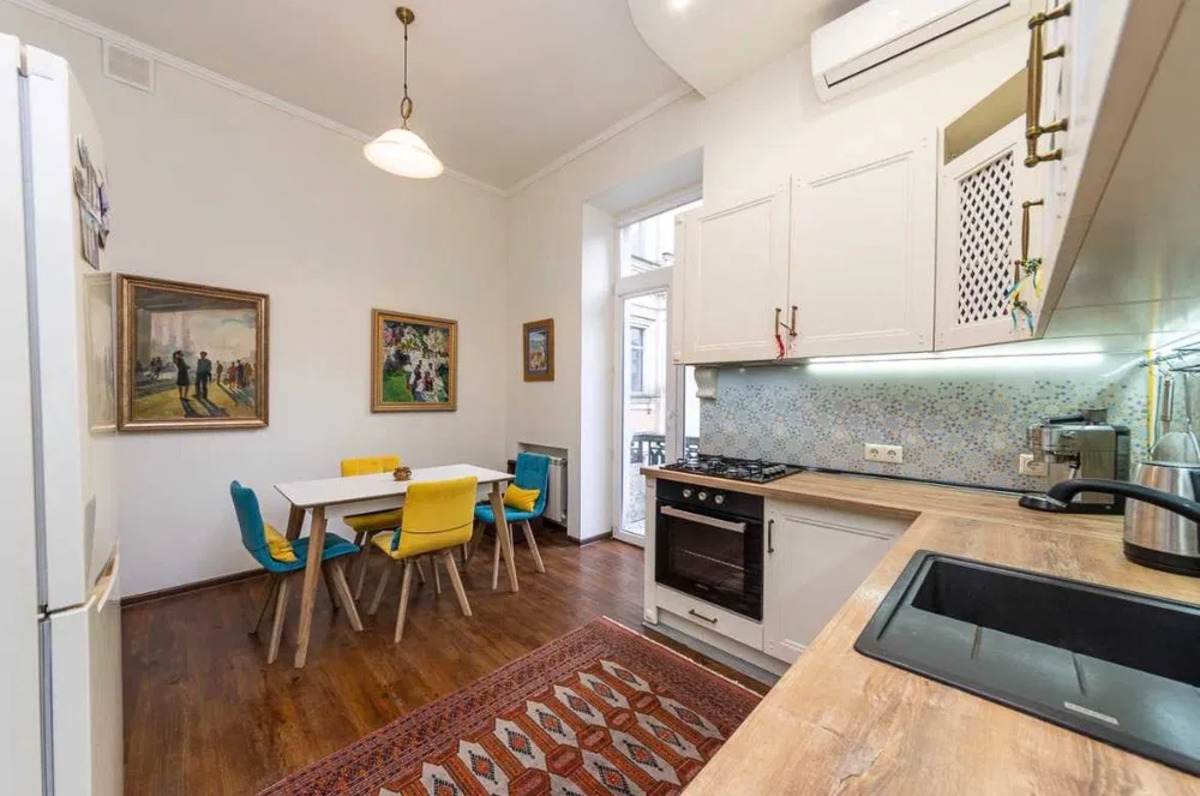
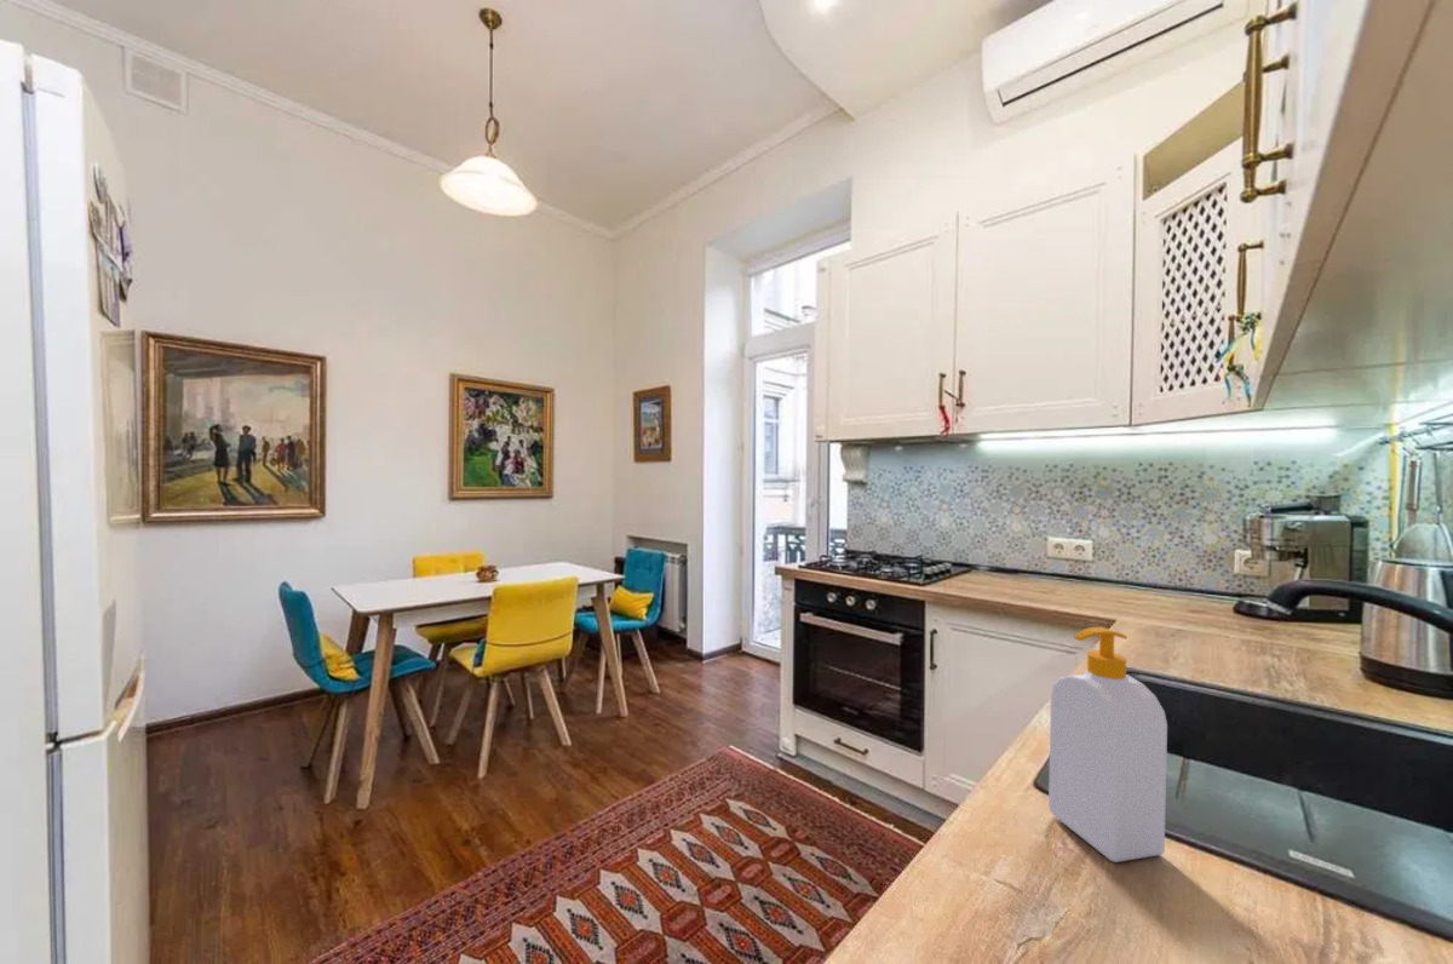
+ soap bottle (1102, 731)
